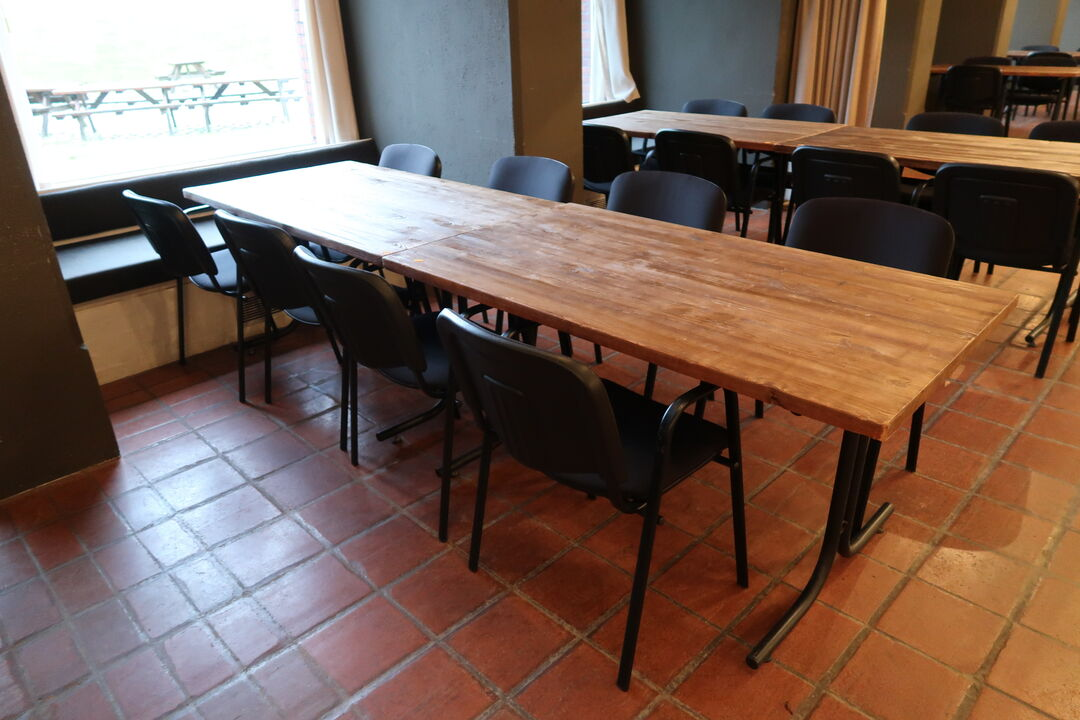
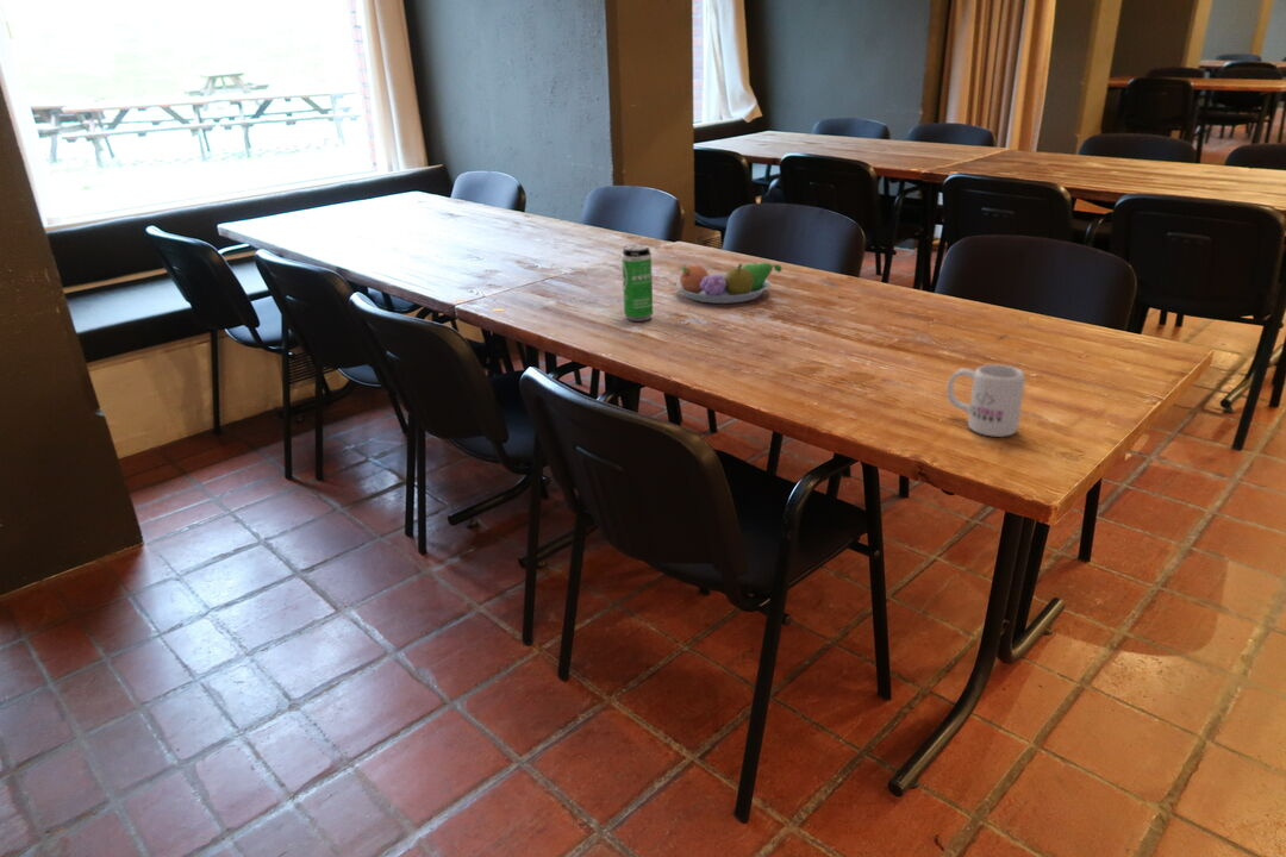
+ fruit bowl (726, 275)
+ beverage can (637, 282)
+ mug (982, 396)
